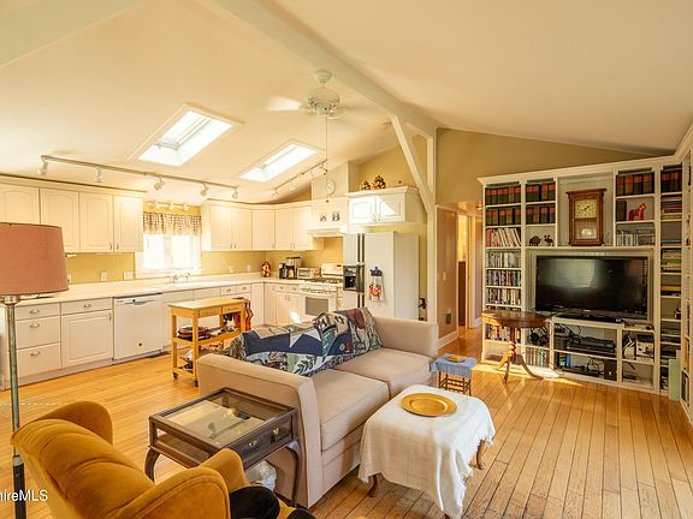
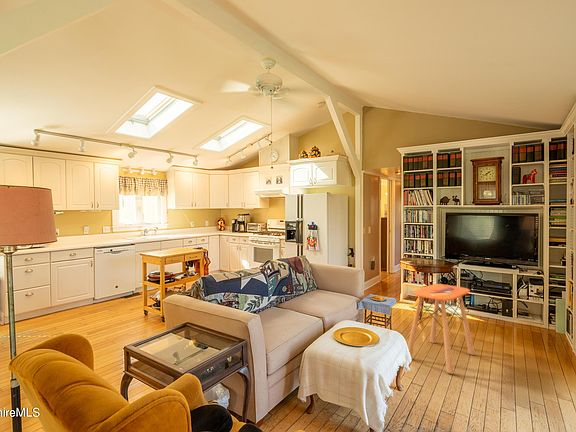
+ side table (439, 324)
